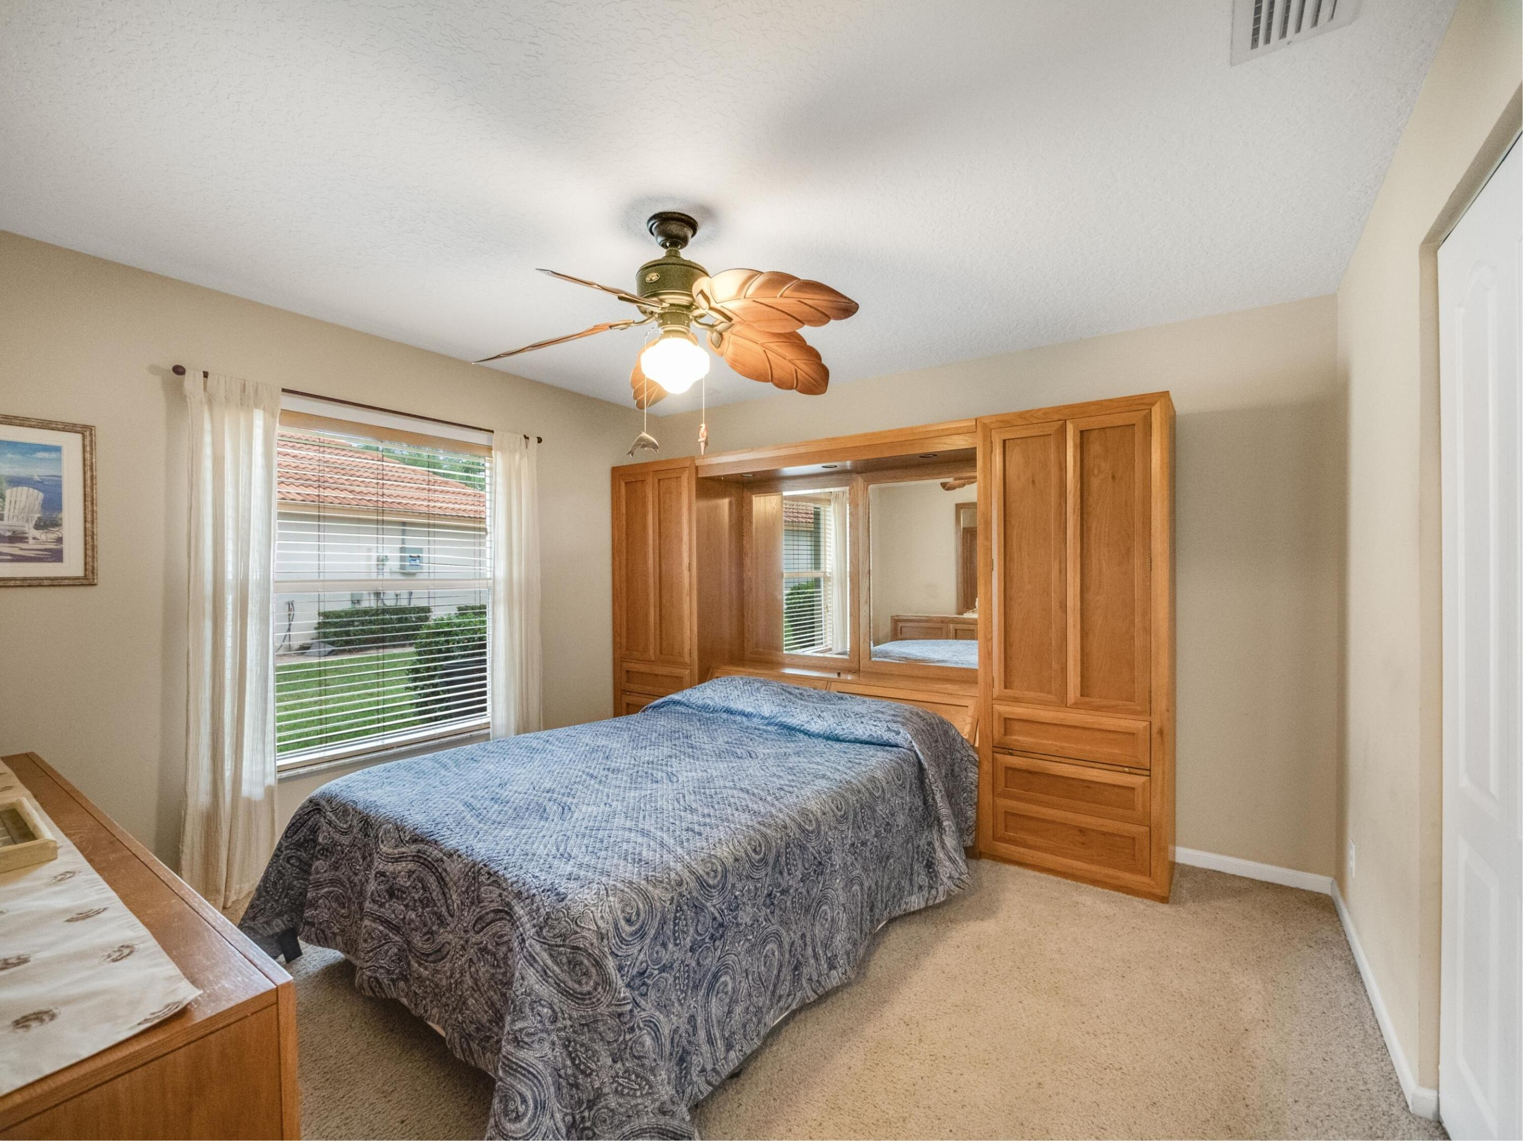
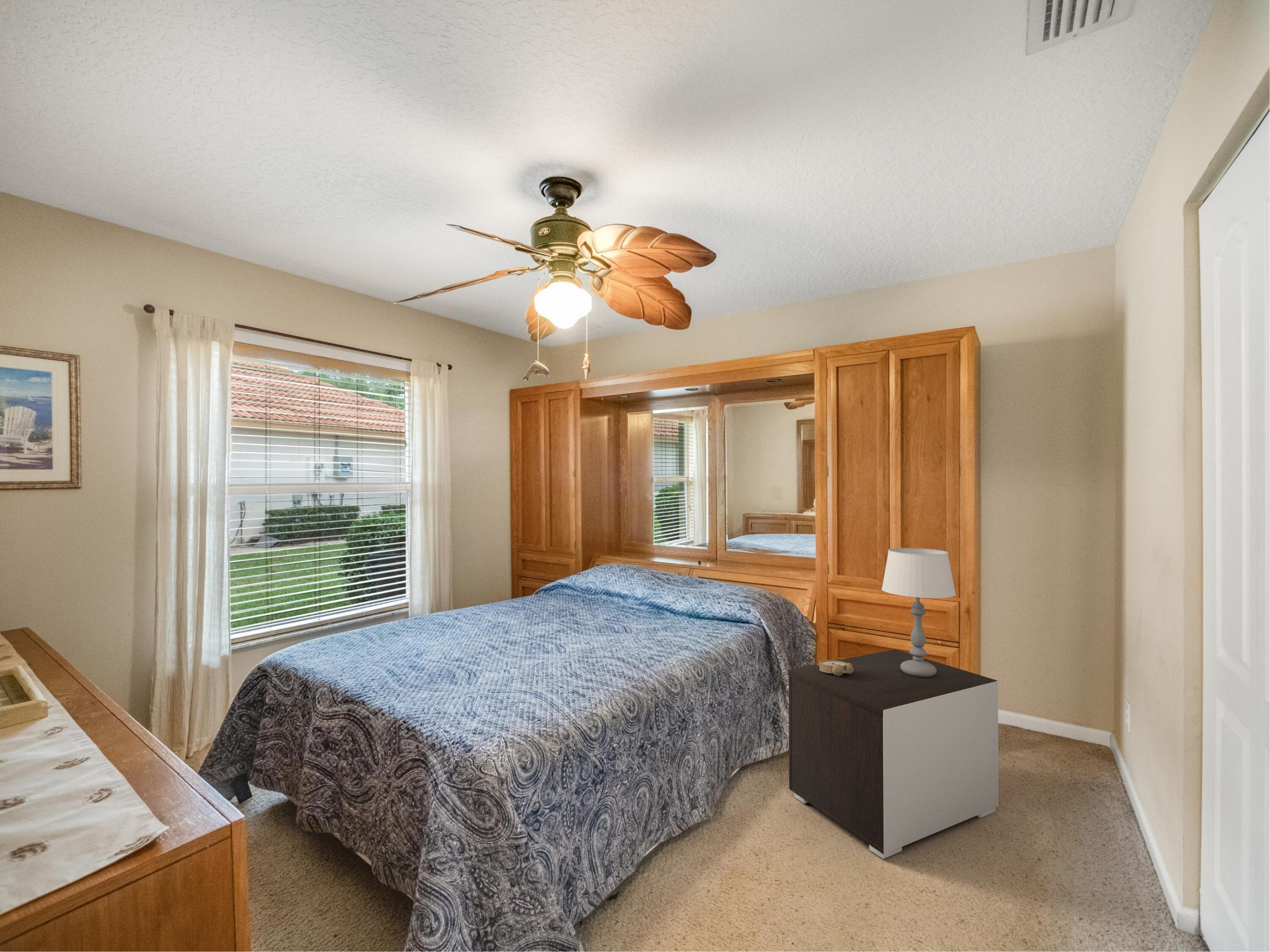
+ table lamp (918, 611)
+ nightstand (887, 737)
+ alarm clock (837, 666)
